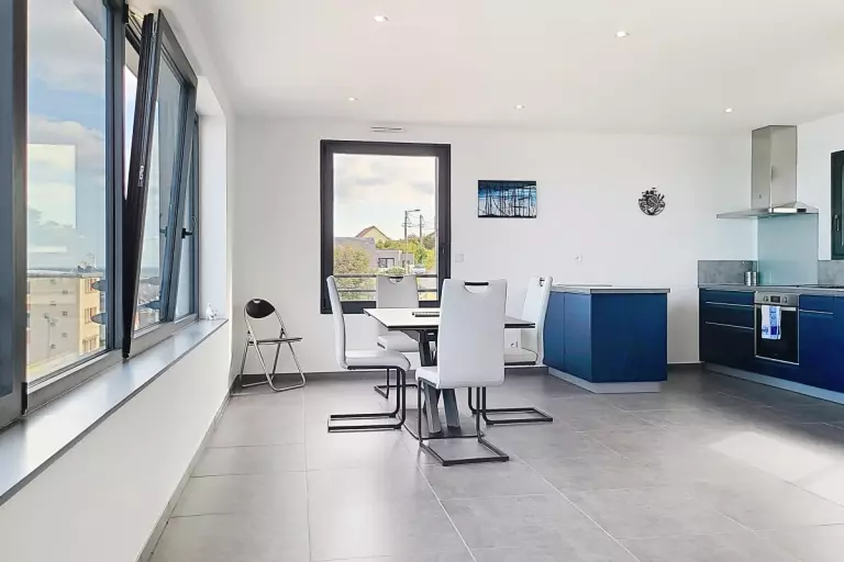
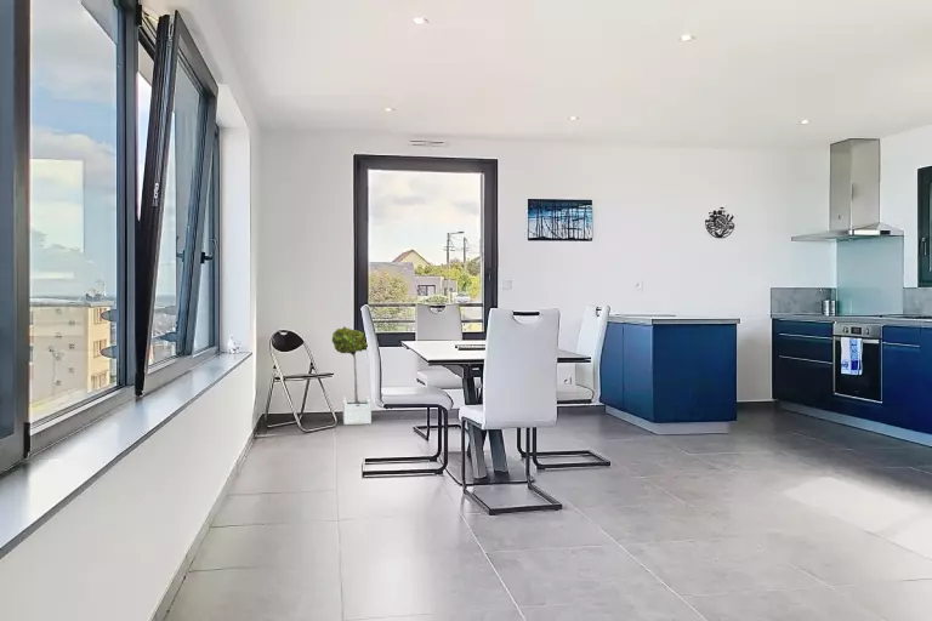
+ potted tree (354, 374)
